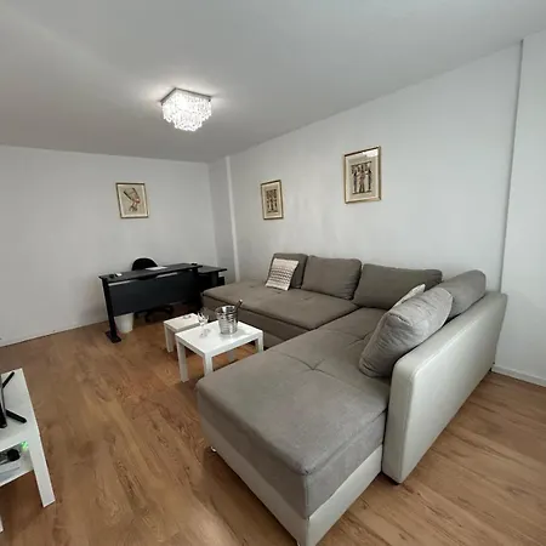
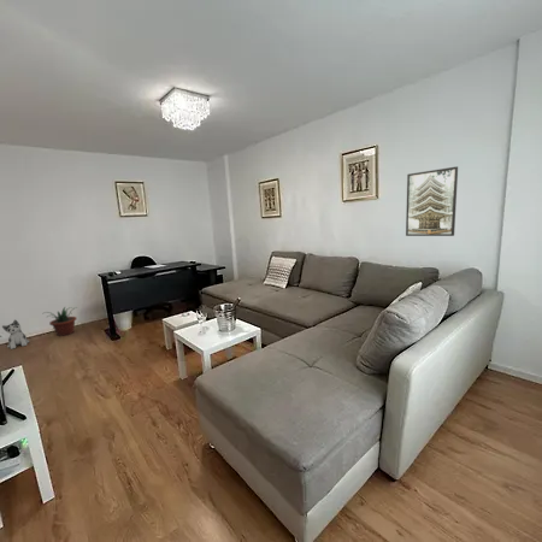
+ plush toy (16, 331)
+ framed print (430, 204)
+ potted plant (61, 320)
